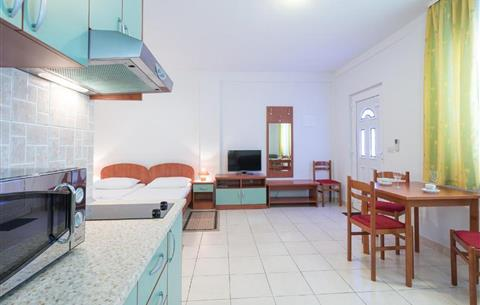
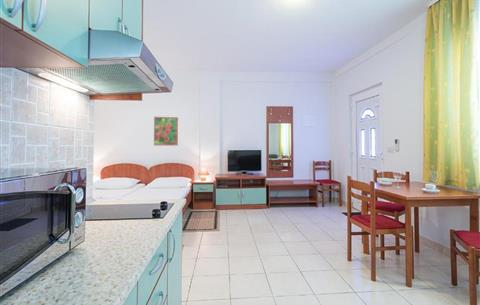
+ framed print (166, 131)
